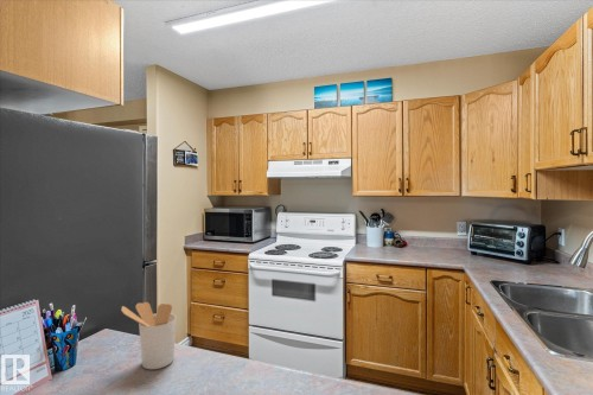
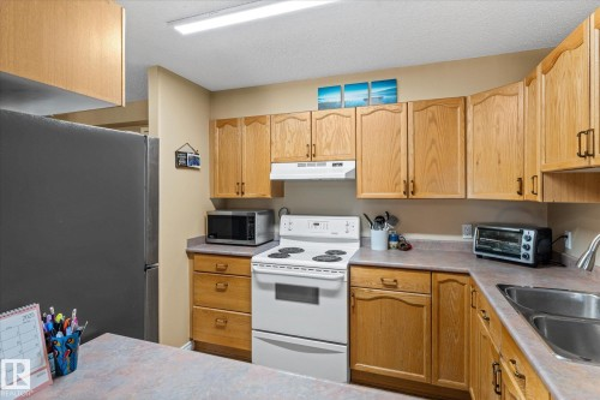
- utensil holder (148, 332)
